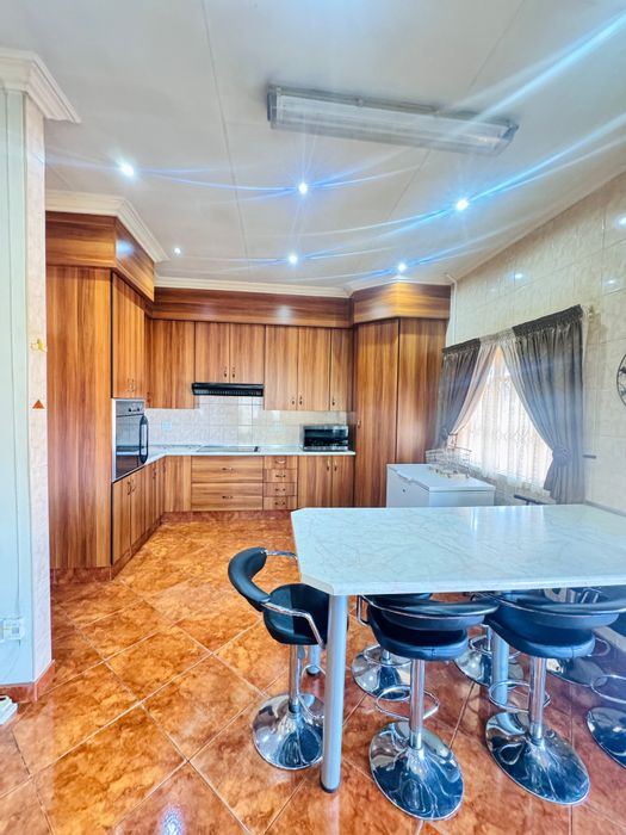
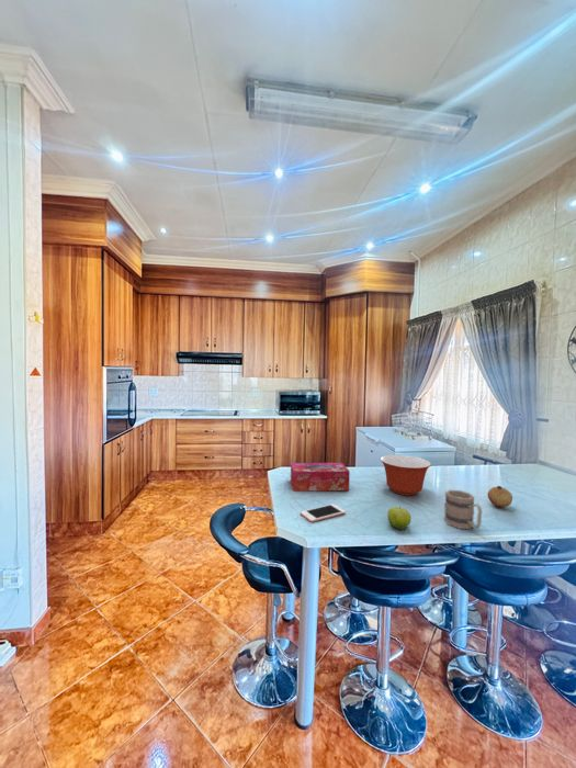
+ mug (463, 510)
+ mixing bowl (404, 475)
+ fruit (398, 517)
+ tissue box (318, 475)
+ cell phone (323, 512)
+ fruit (499, 495)
